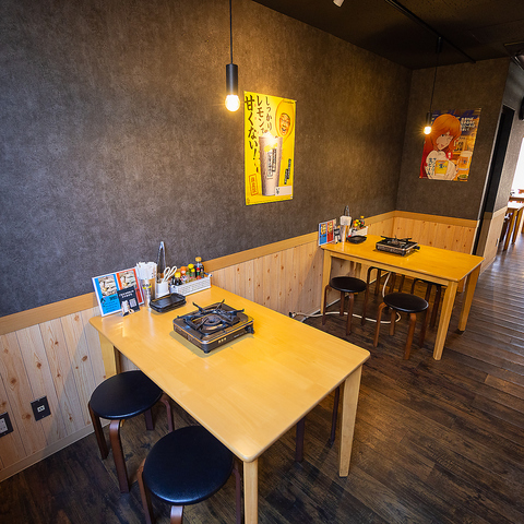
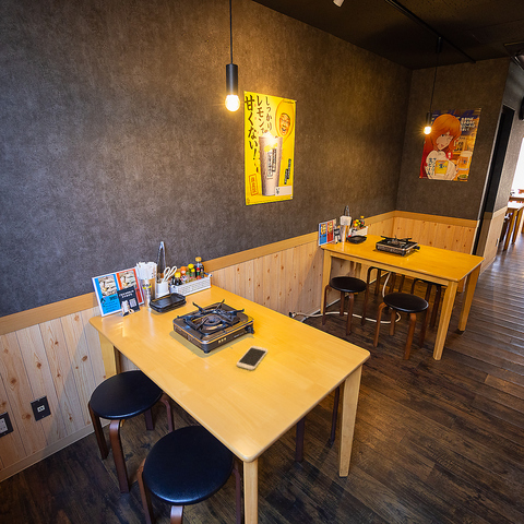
+ smartphone (252, 357)
